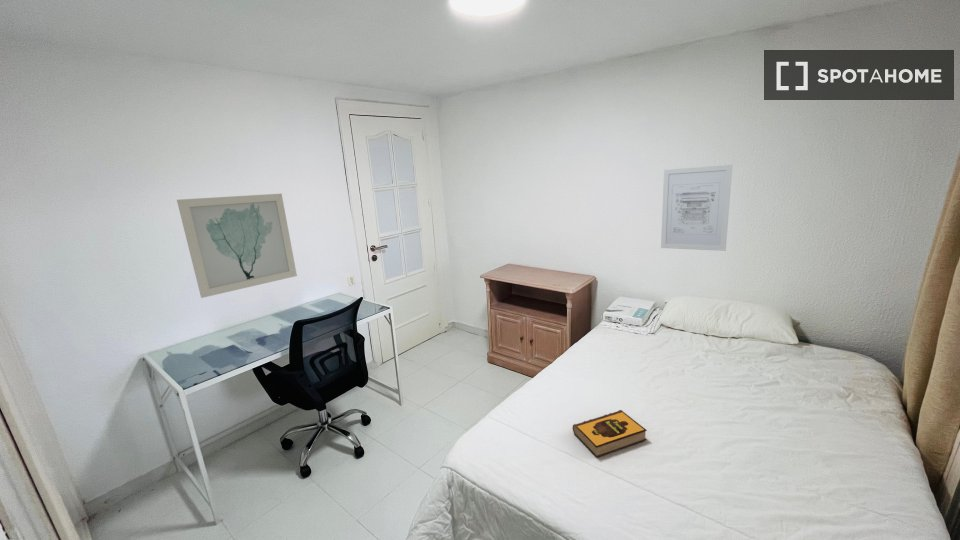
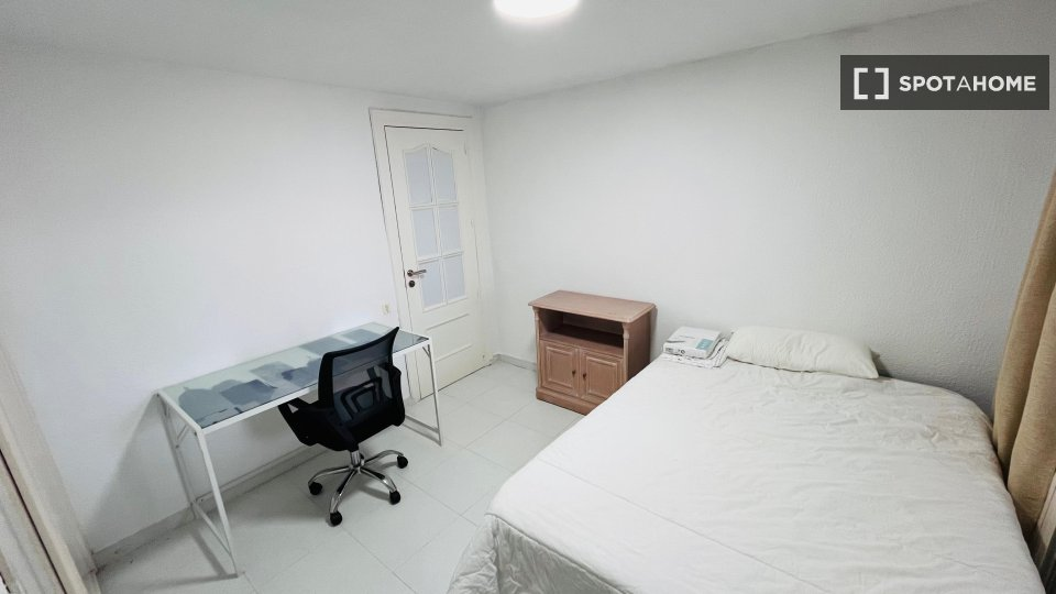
- wall art (243, 242)
- wall art (694, 209)
- hardback book (608, 431)
